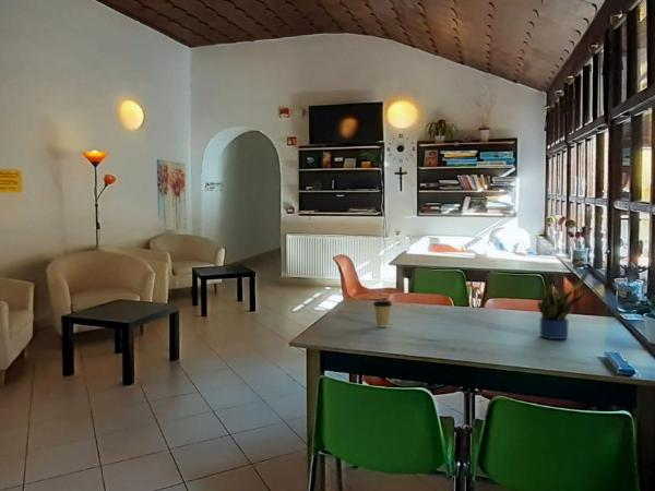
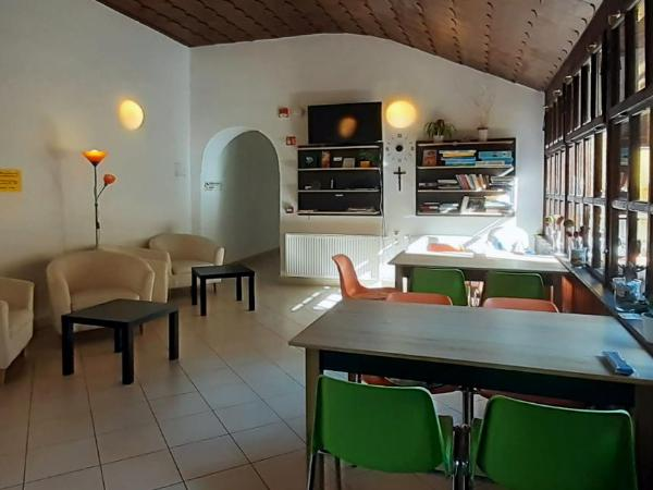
- potted plant (562, 302)
- coffee cup (382, 313)
- wall art (171, 195)
